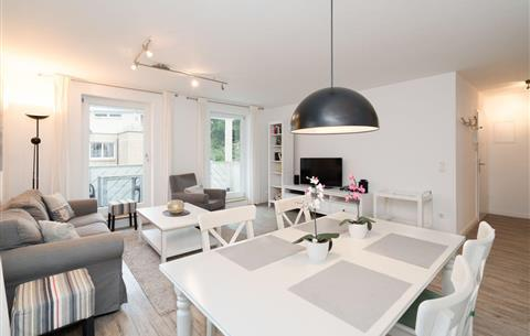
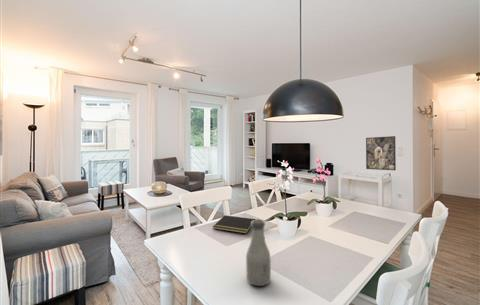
+ bottle (258, 251)
+ notepad (234, 223)
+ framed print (380, 153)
